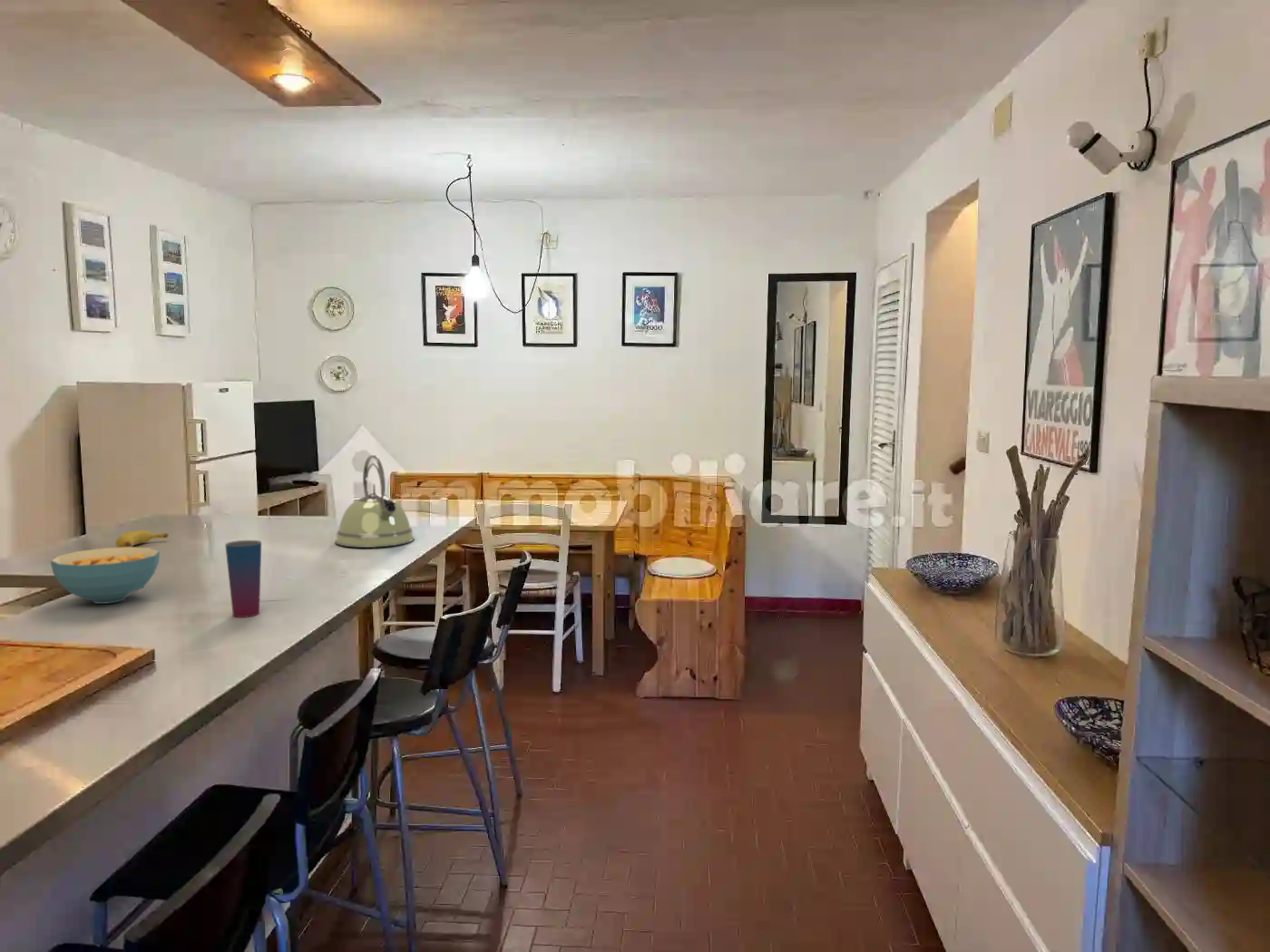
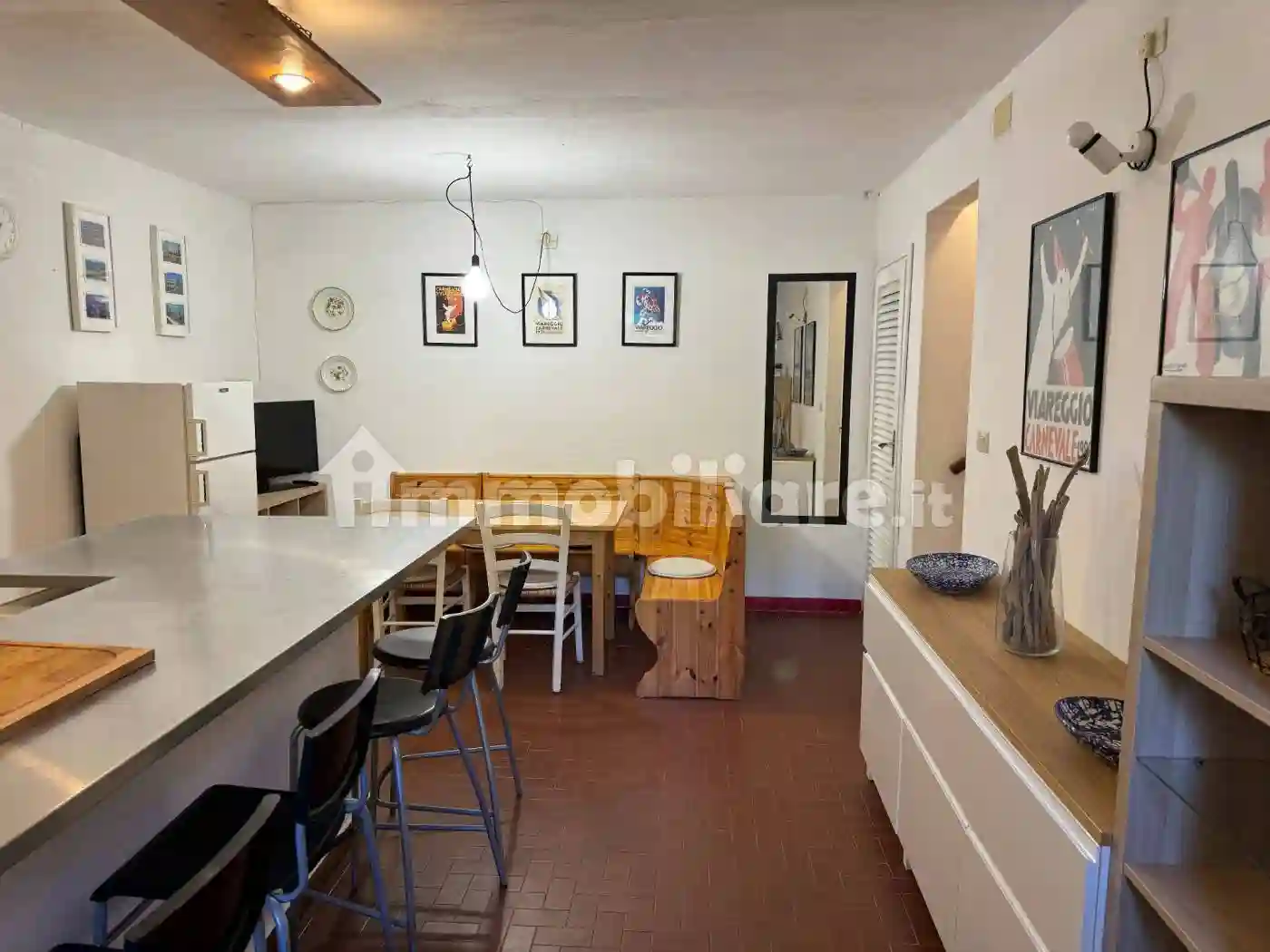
- cereal bowl (108, 578)
- cup (244, 578)
- banana (139, 539)
- kettle (376, 499)
